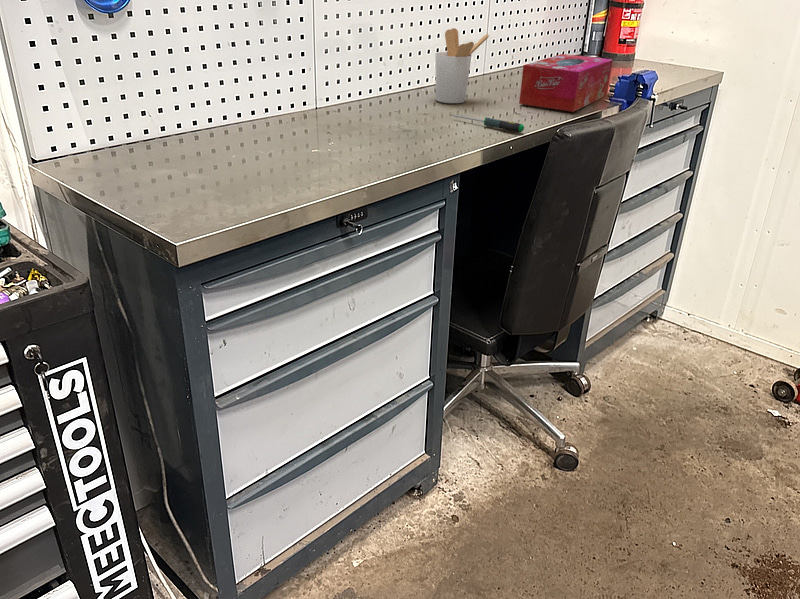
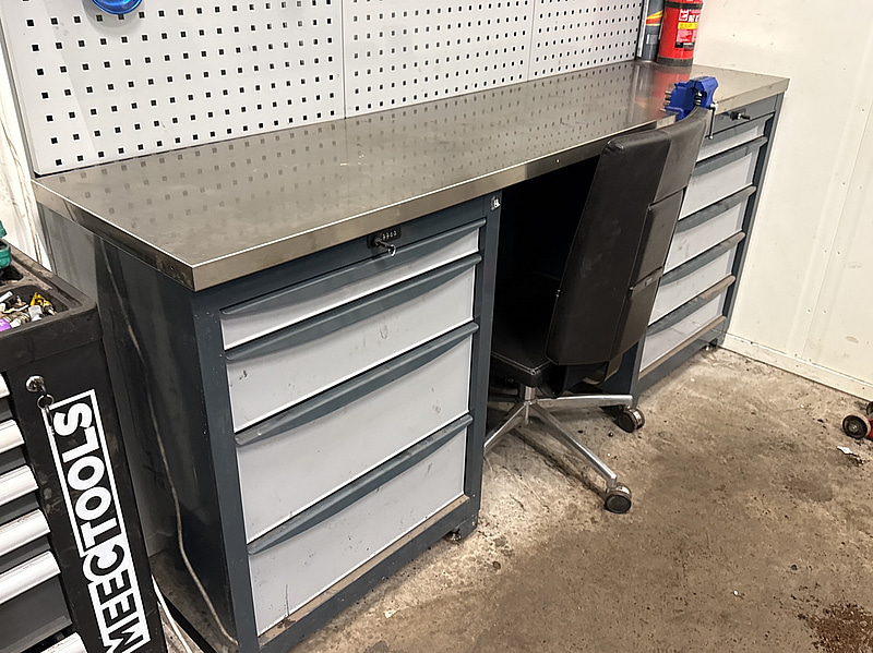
- tissue box (567, 81)
- utensil holder (462, 66)
- screwdriver (486, 121)
